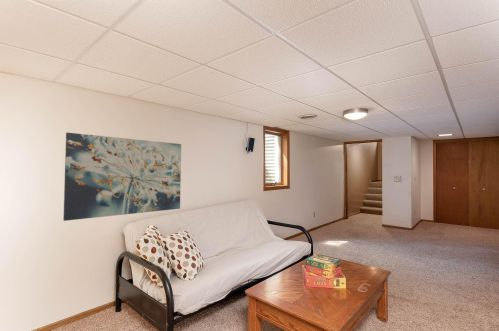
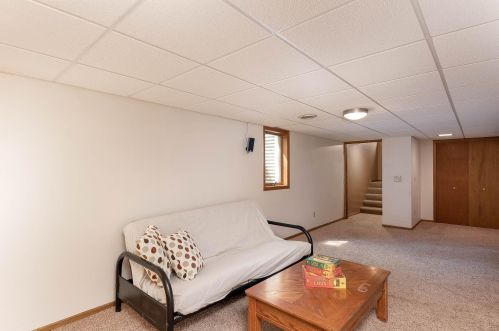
- wall art (131, 176)
